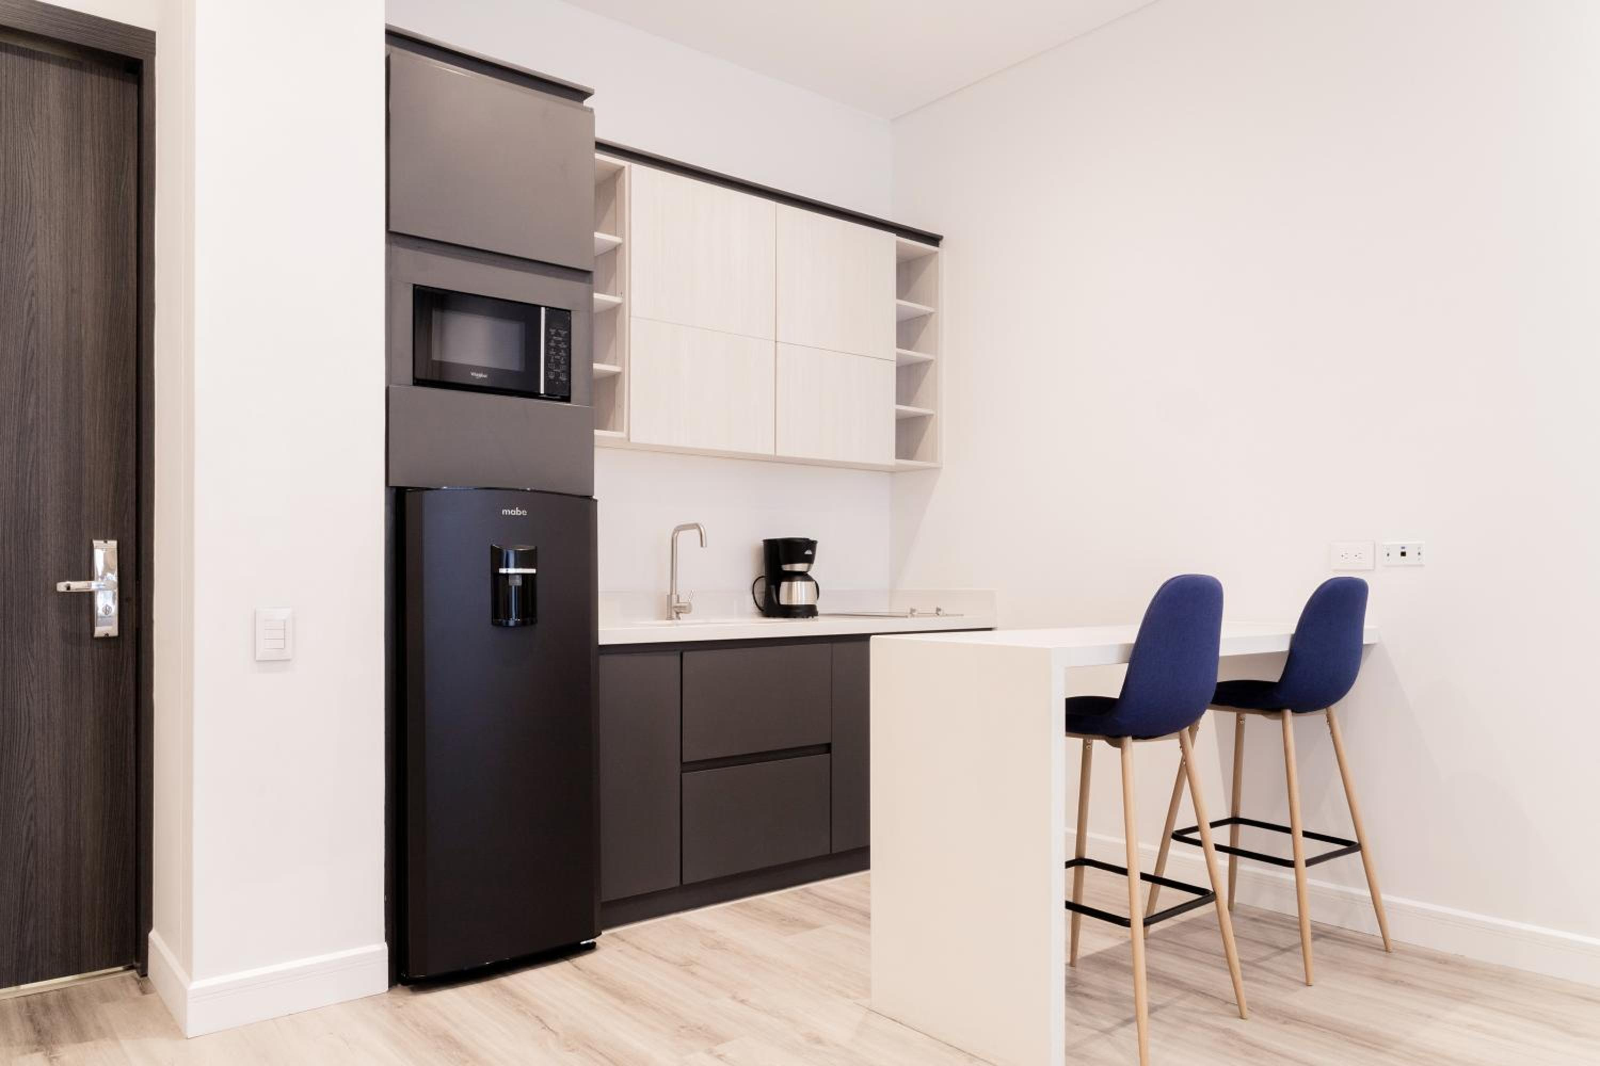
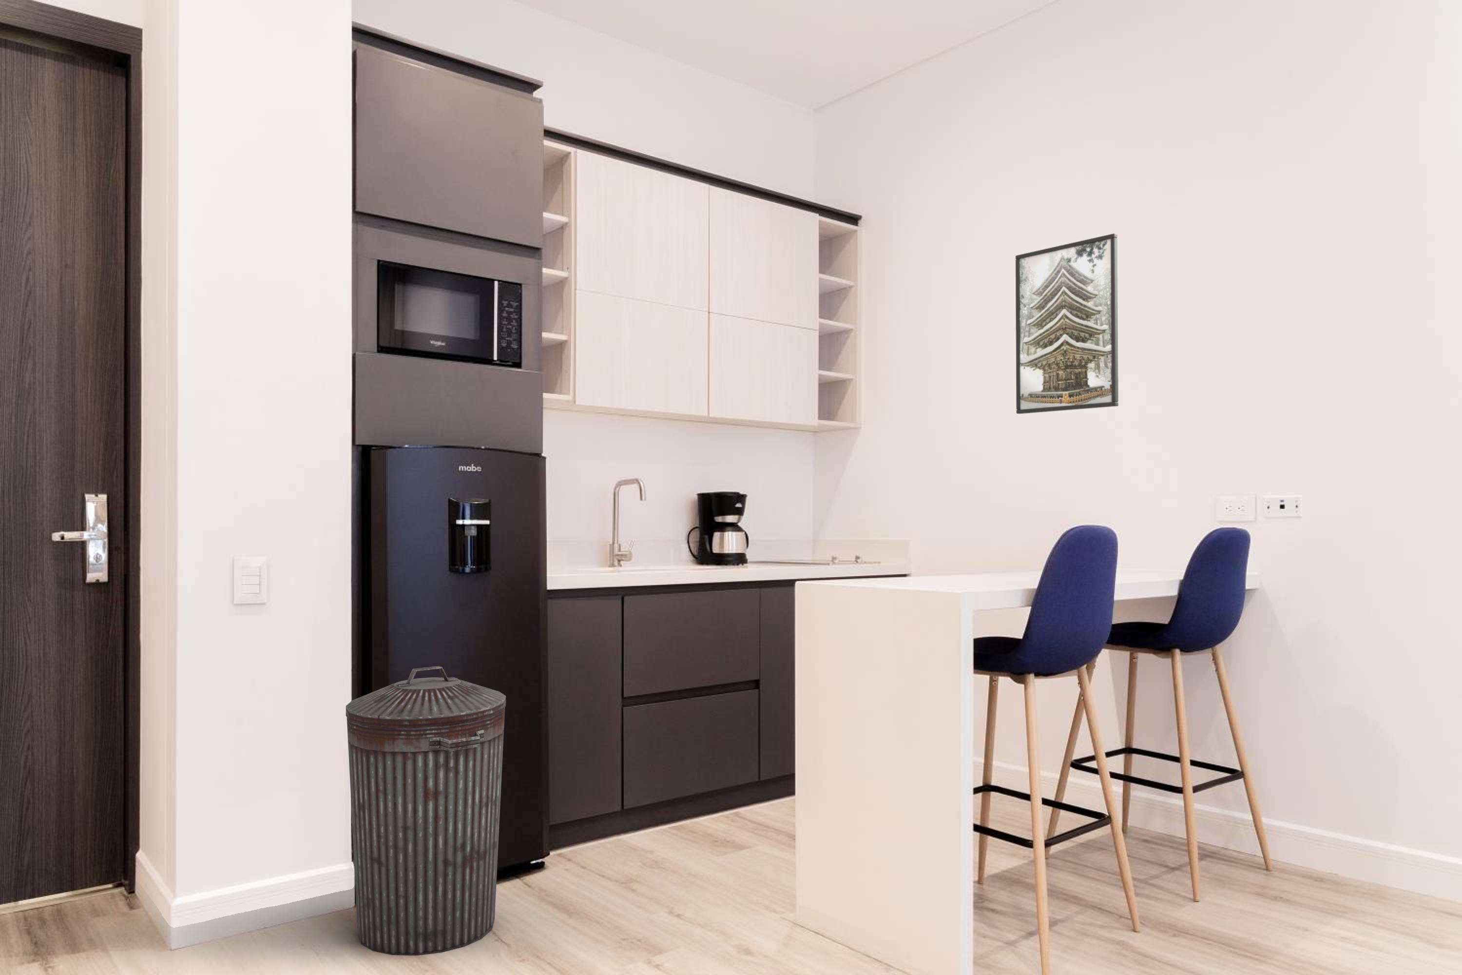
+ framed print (1064, 328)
+ trash can (428, 798)
